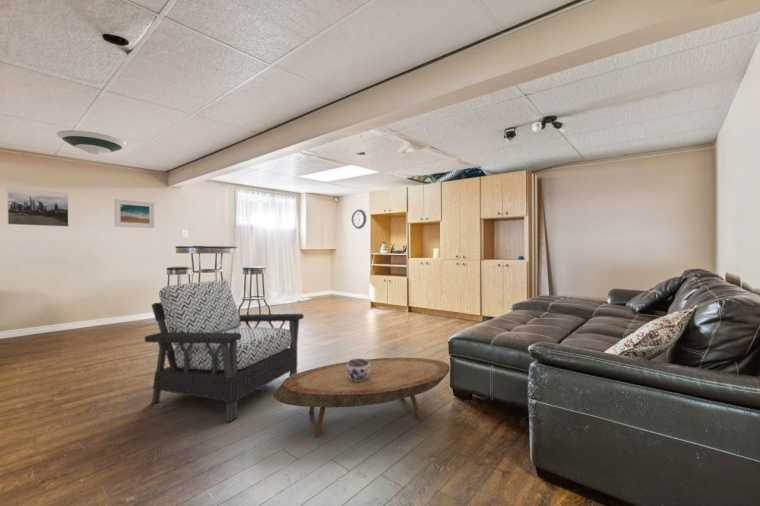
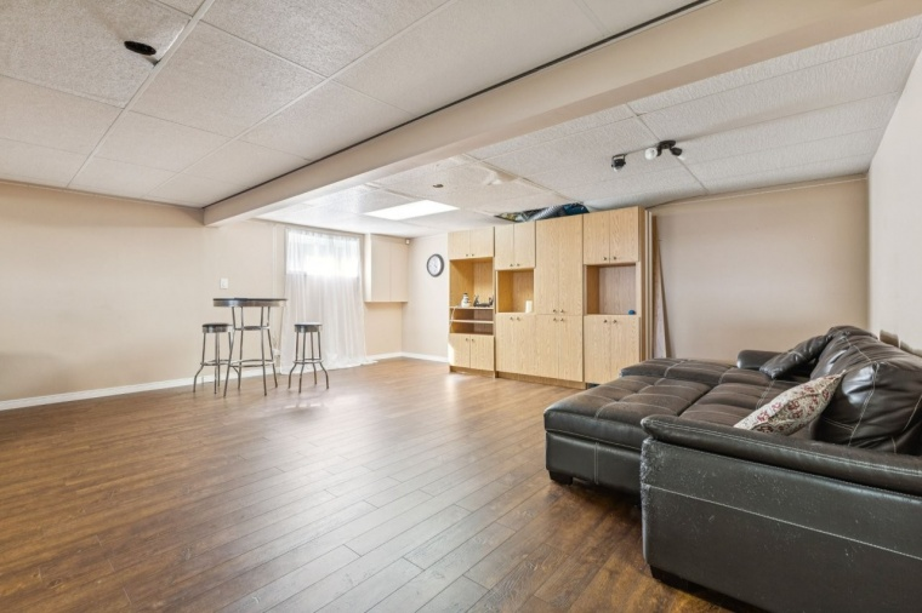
- coffee table (368, 394)
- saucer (93, 146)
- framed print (39, 208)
- jar (358, 369)
- armchair (227, 337)
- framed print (135, 214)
